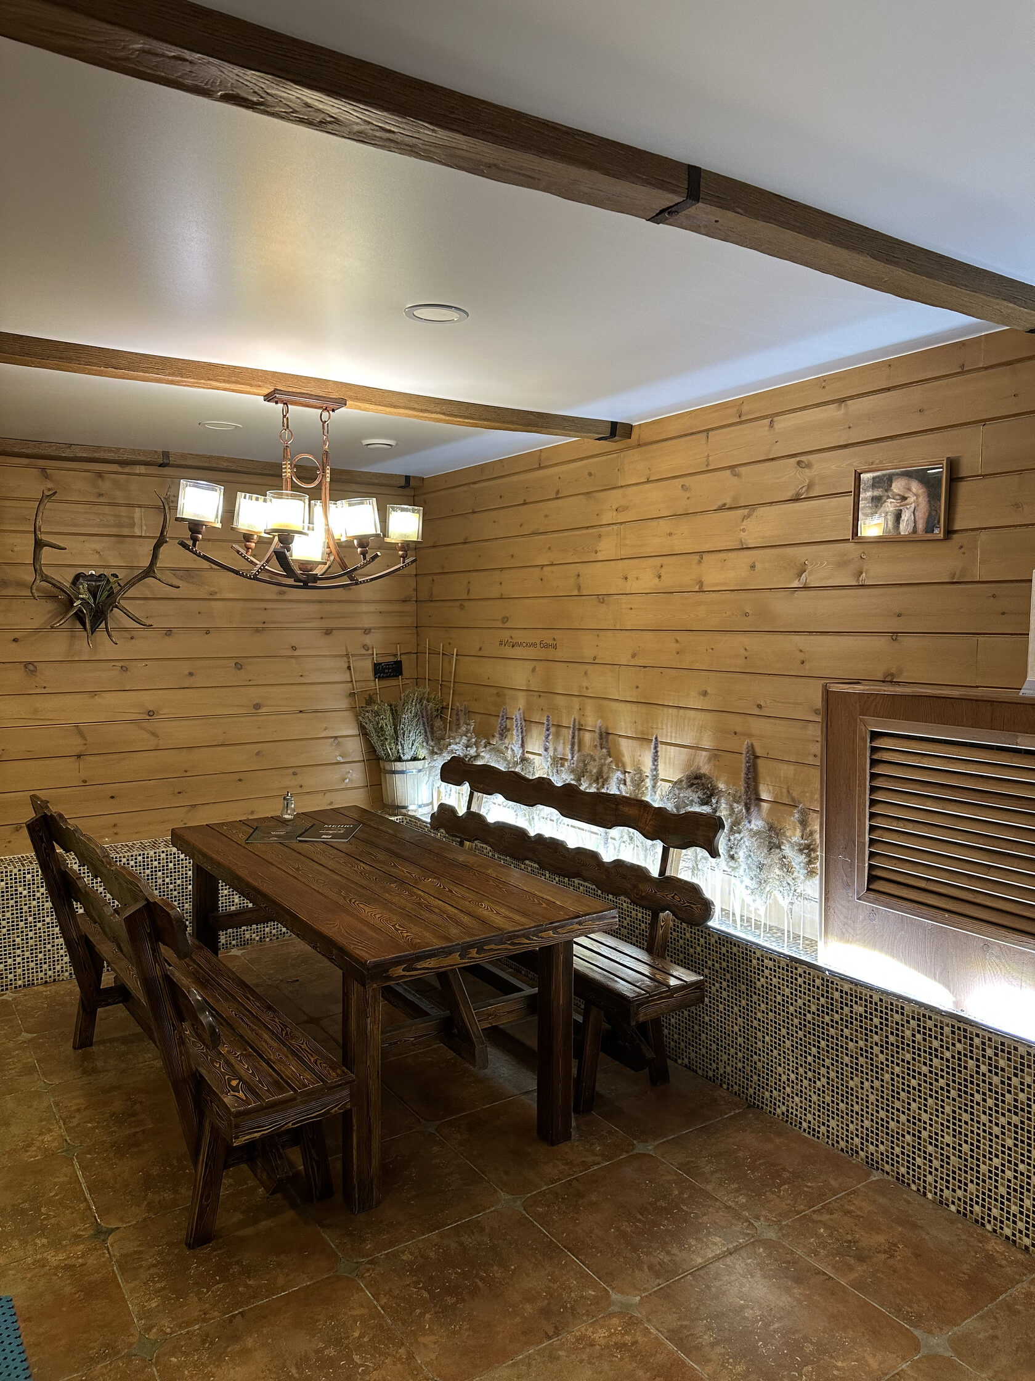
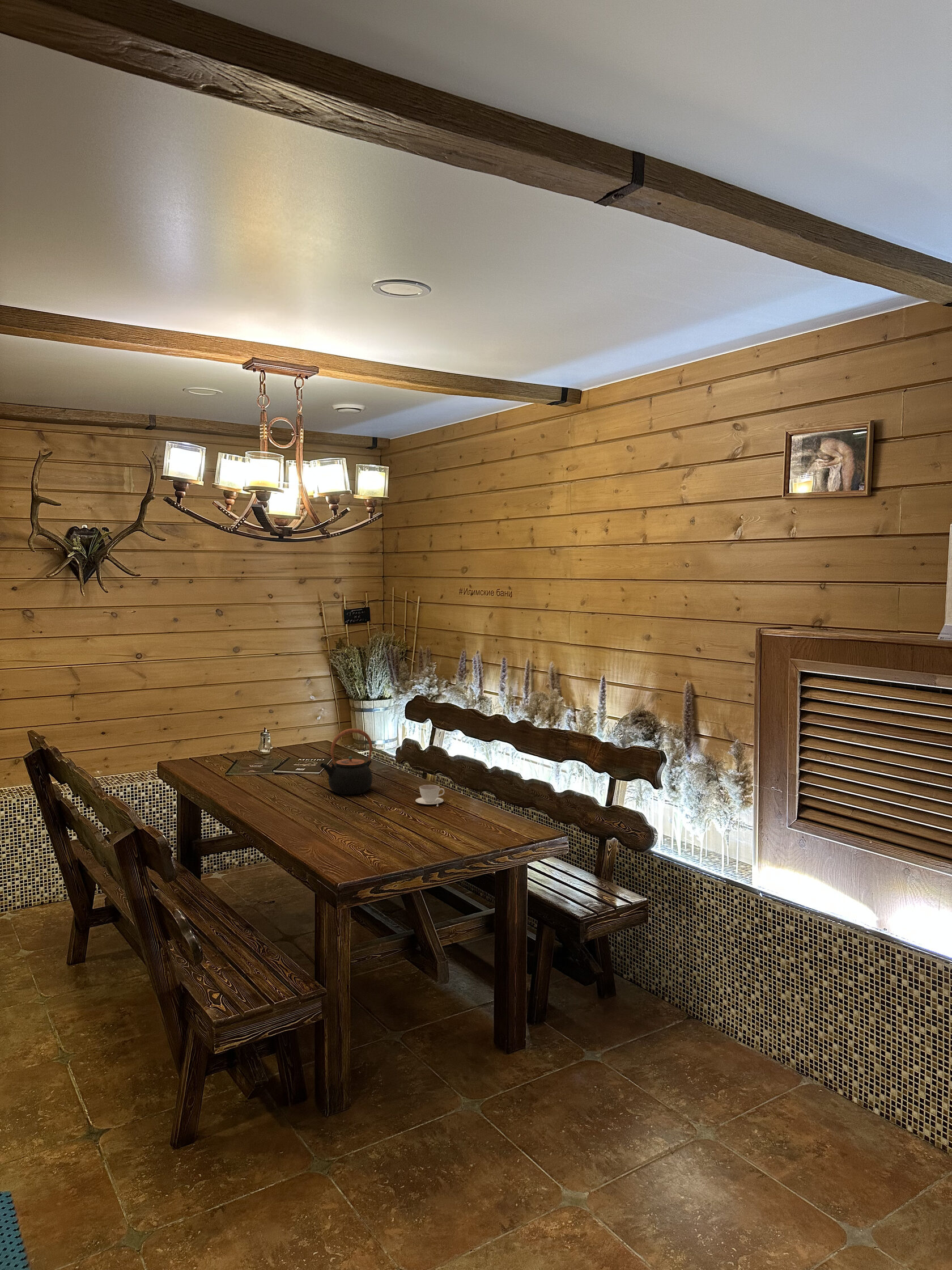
+ teapot (346, 760)
+ teacup (431, 795)
